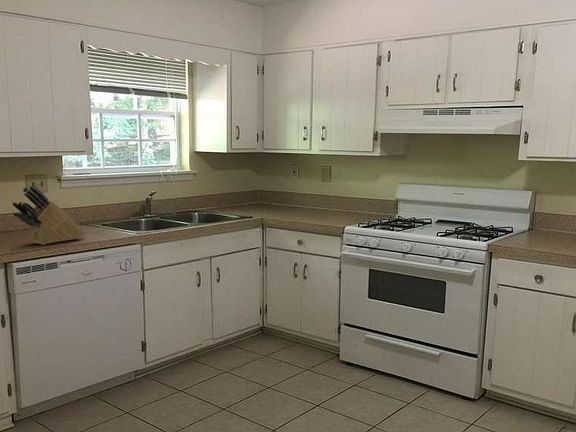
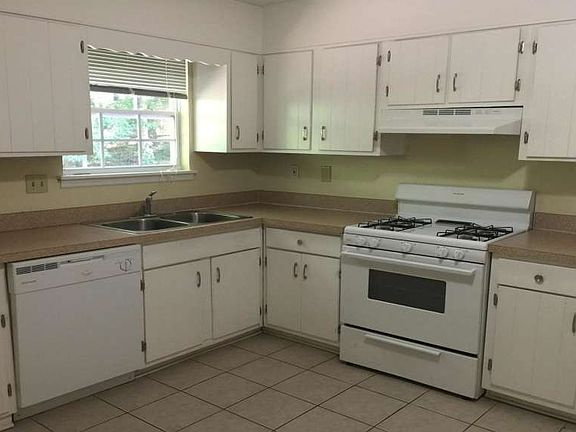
- knife block (49, 212)
